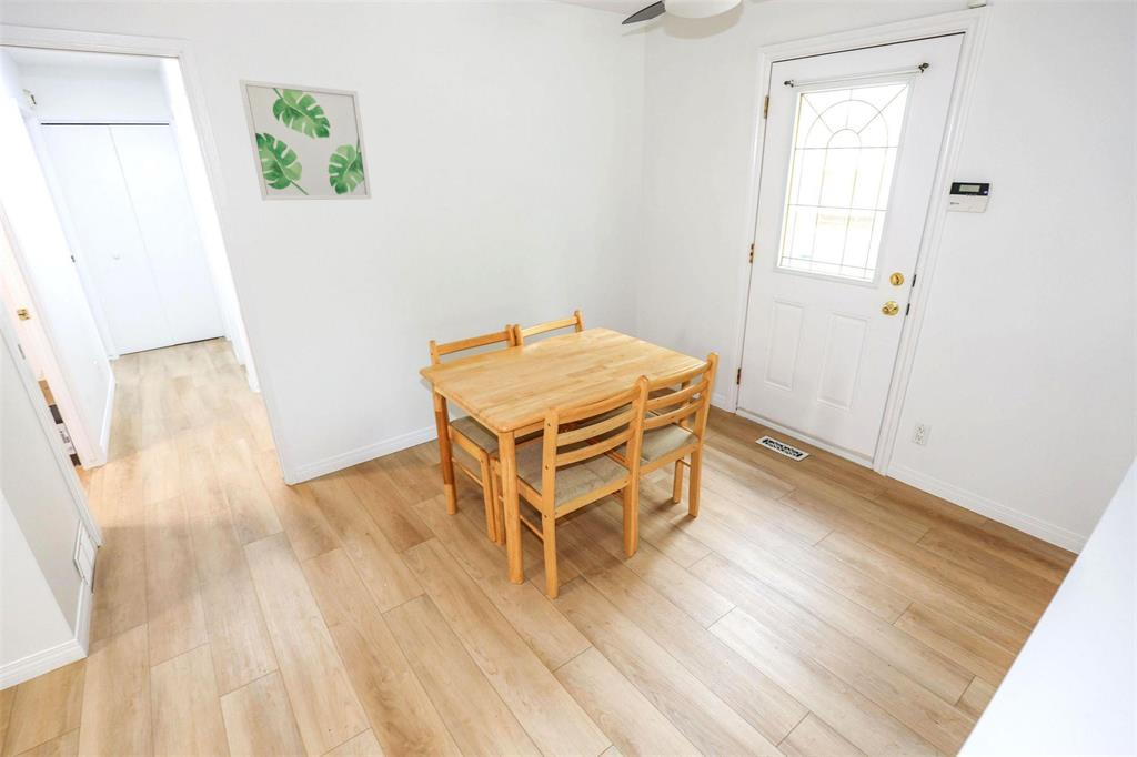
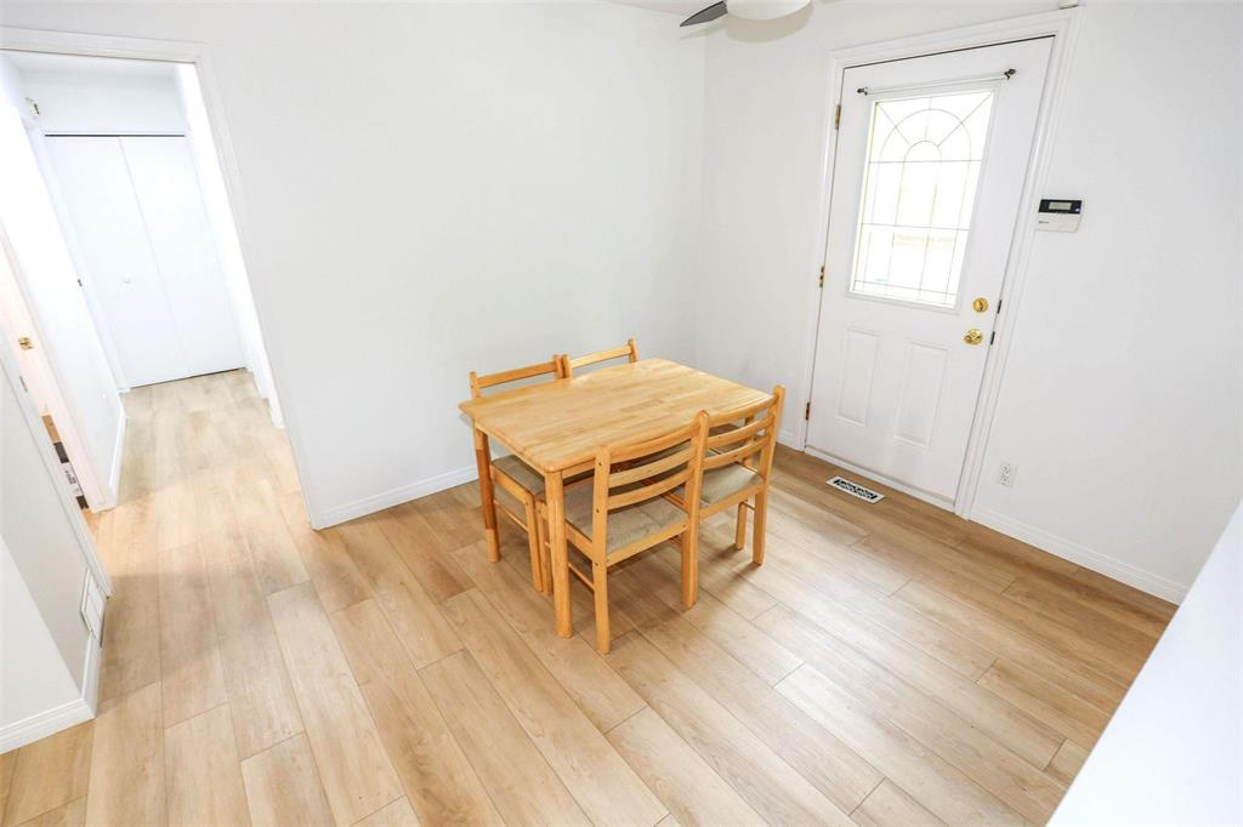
- wall art (310, 144)
